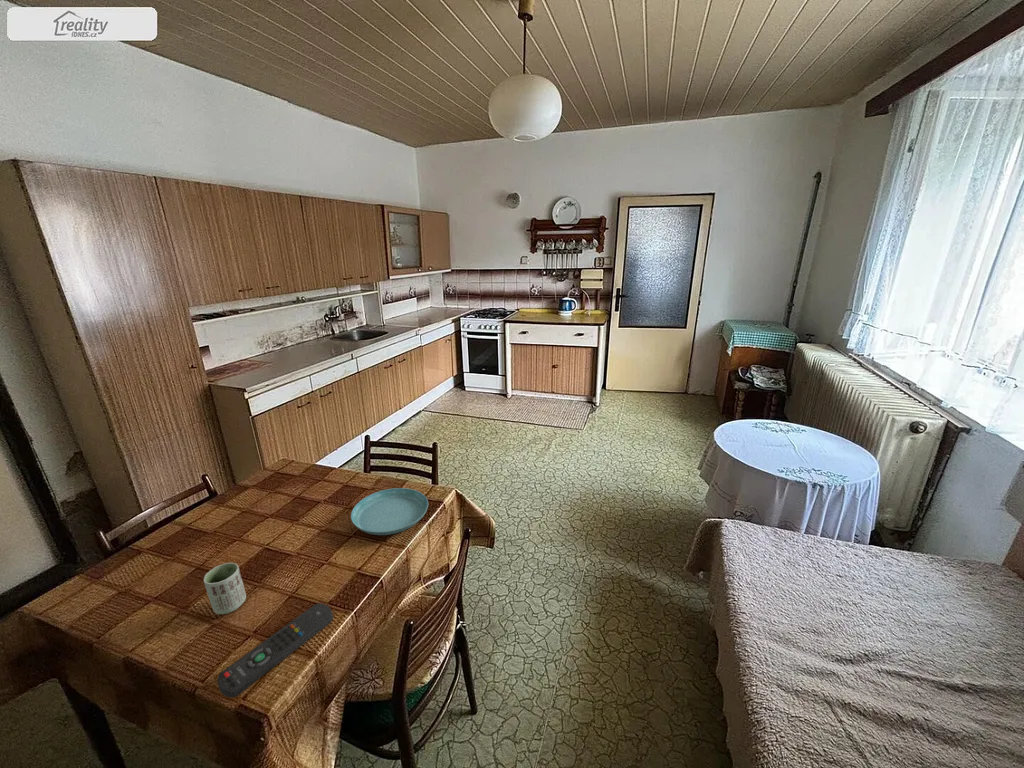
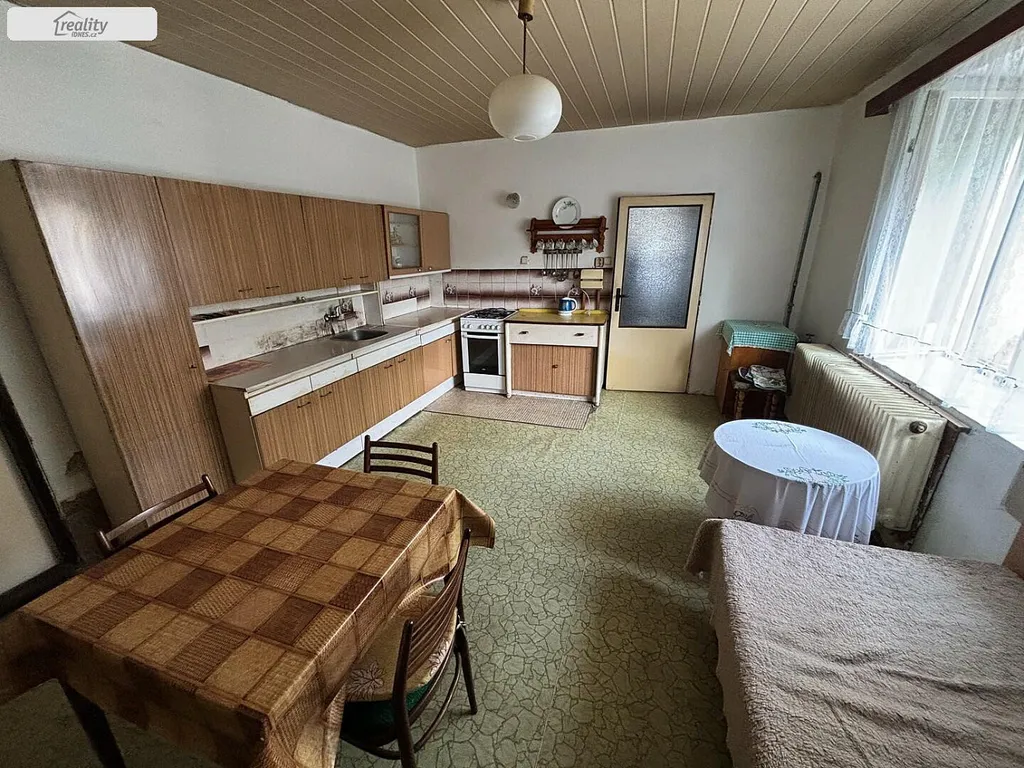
- cup (225, 589)
- remote control (280, 645)
- saucer (390, 511)
